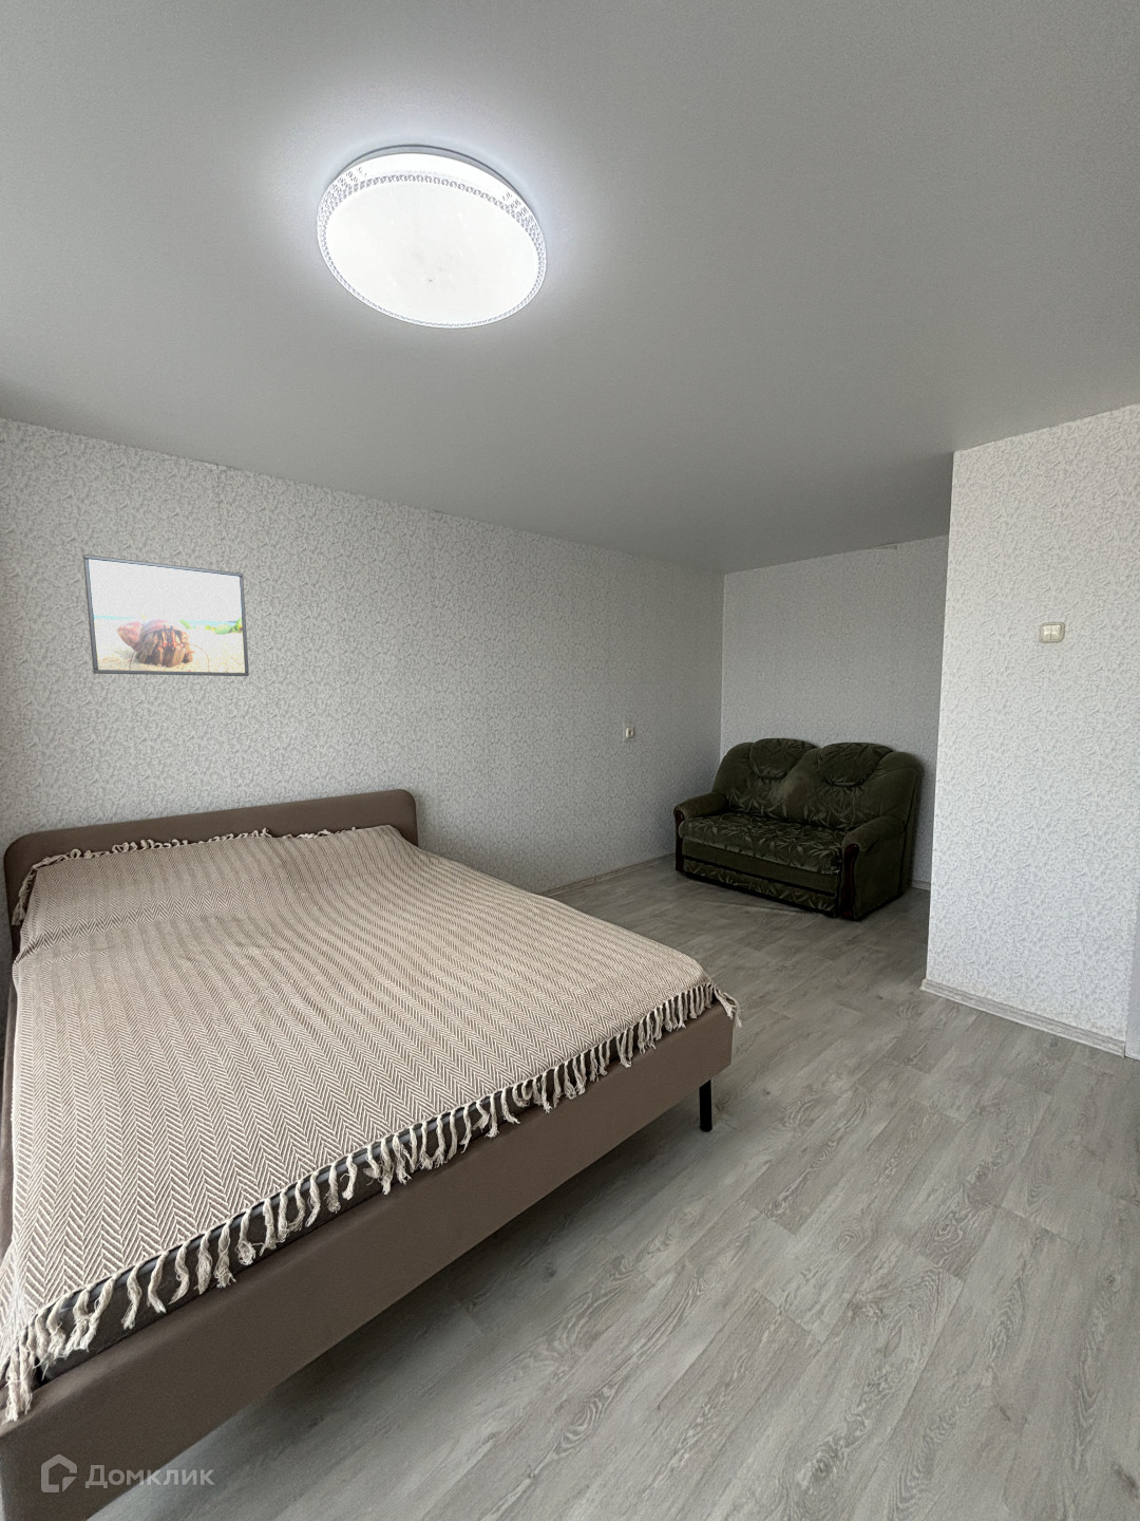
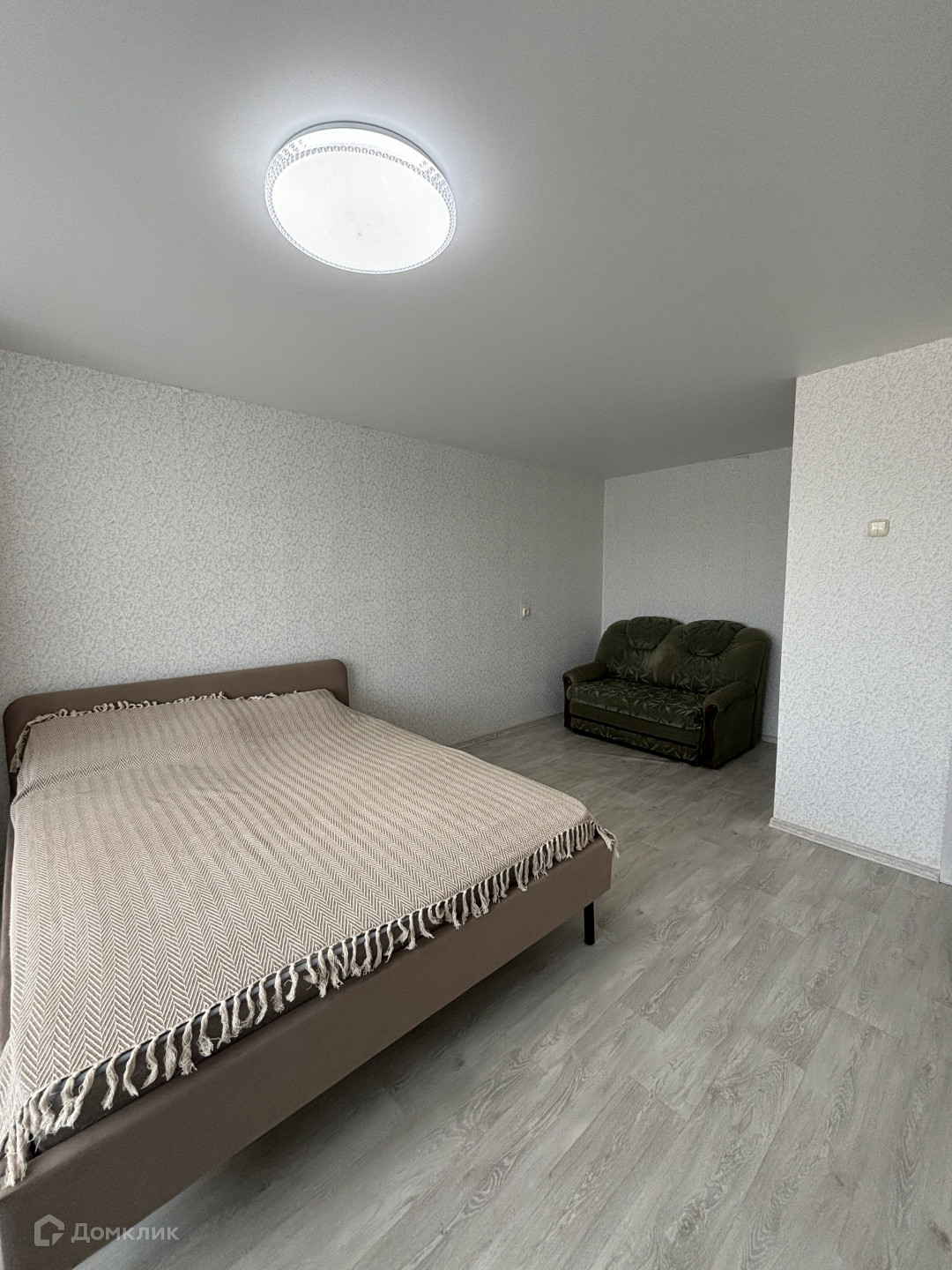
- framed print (172, 620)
